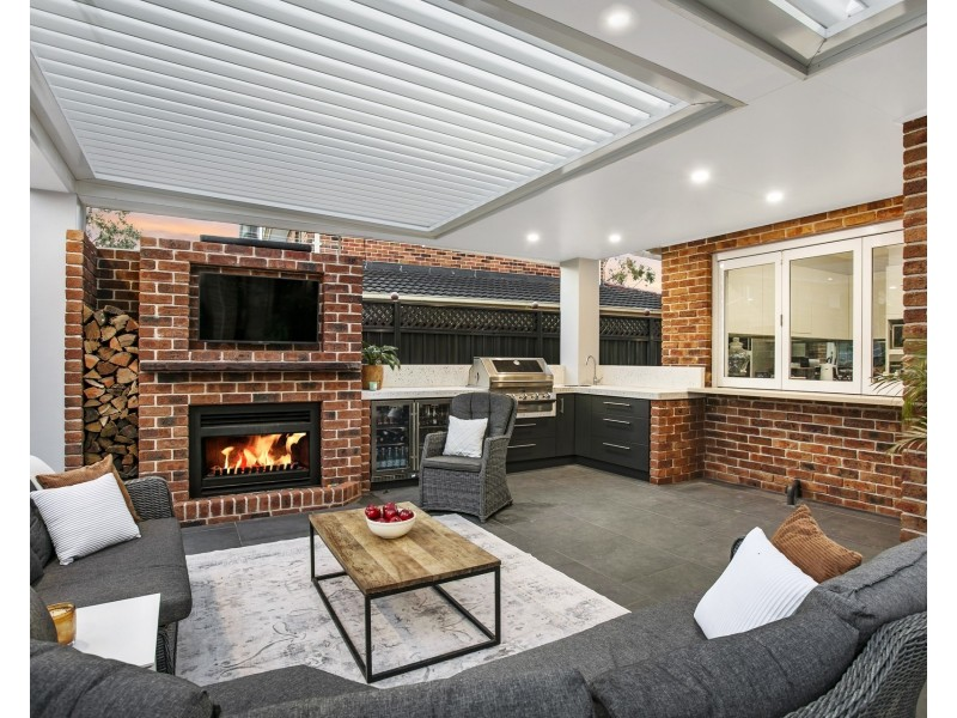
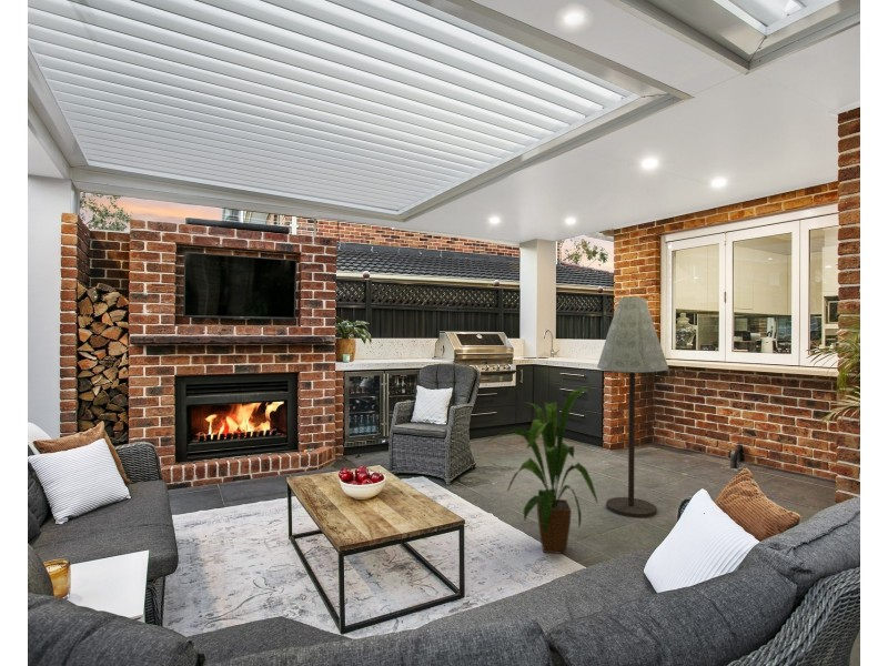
+ house plant (538, 467)
+ floor lamp (632, 403)
